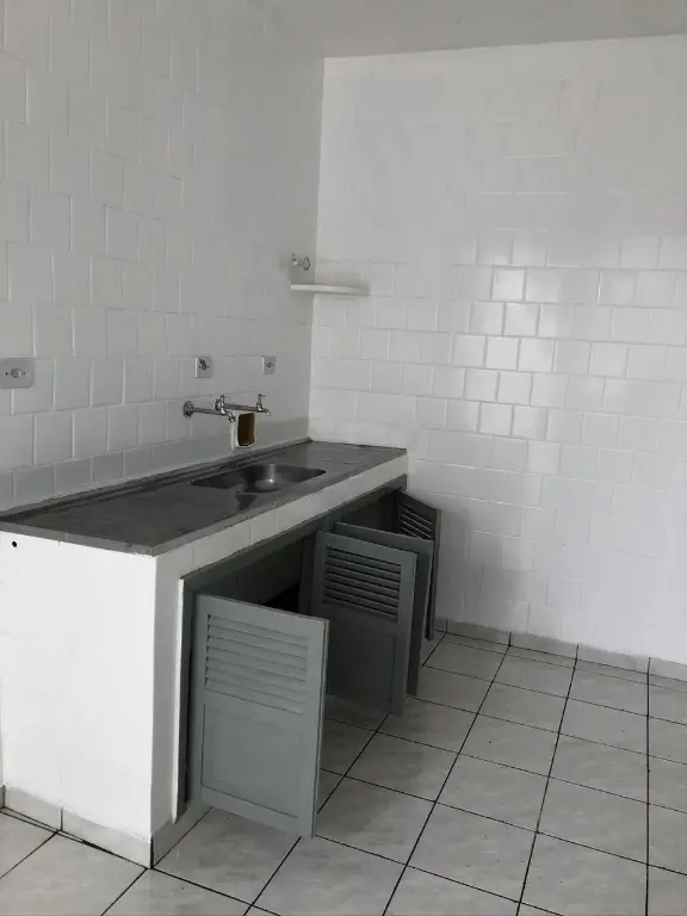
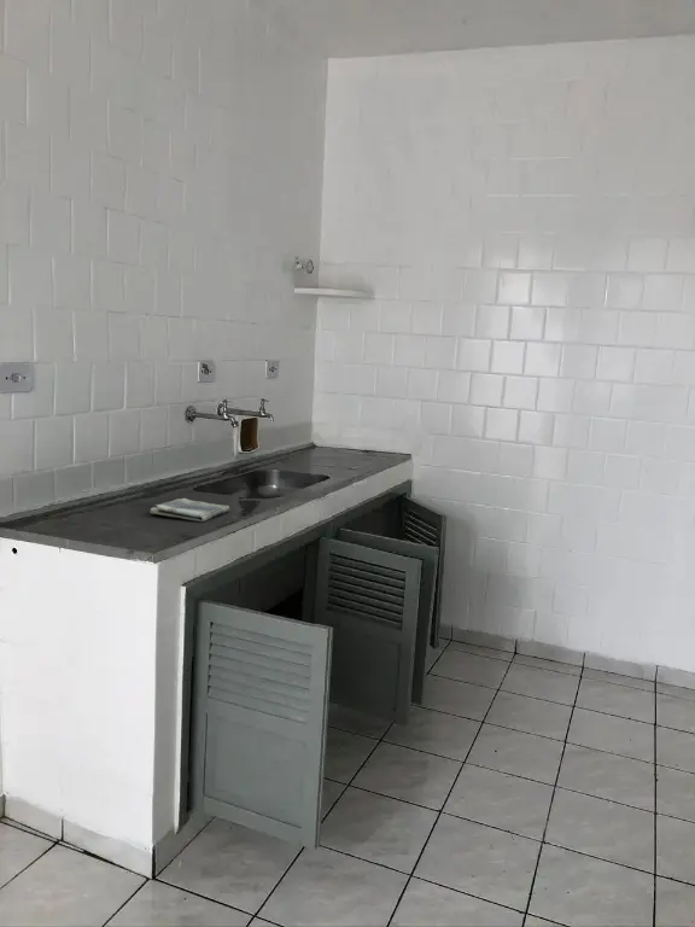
+ dish towel (189, 507)
